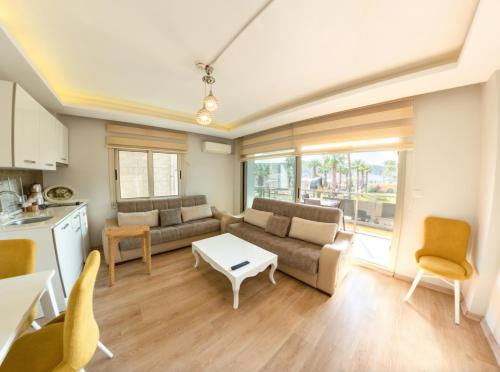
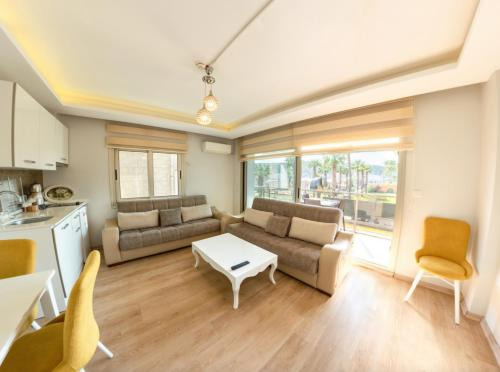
- side table (124, 239)
